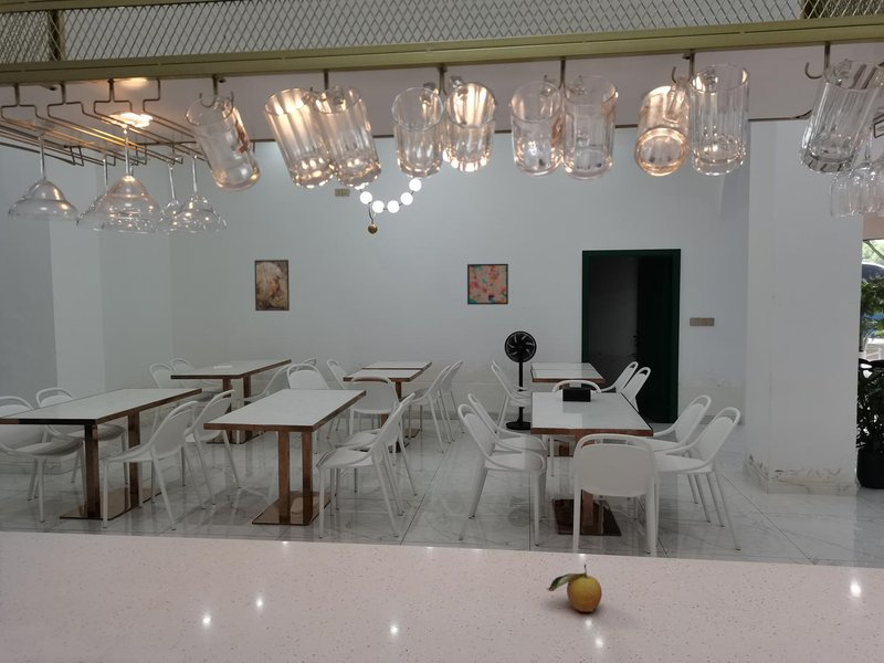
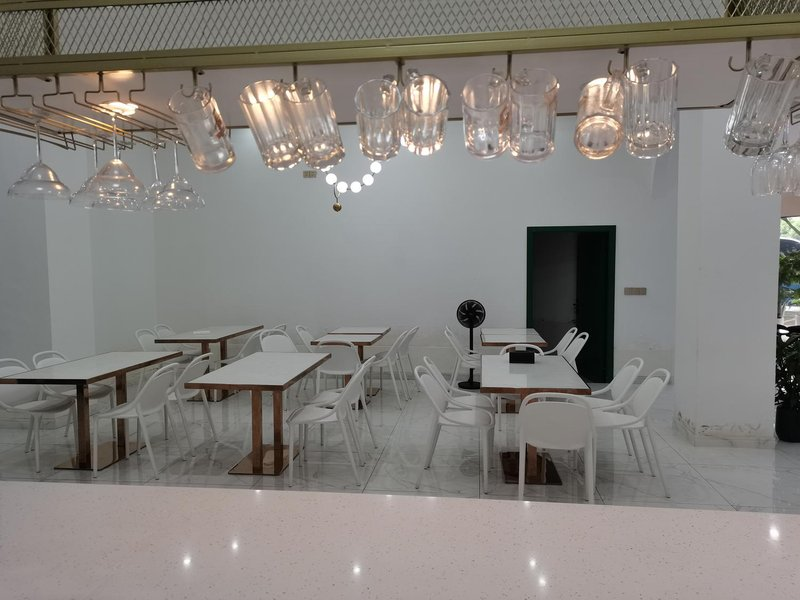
- fruit (573, 585)
- wall art (487, 284)
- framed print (272, 285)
